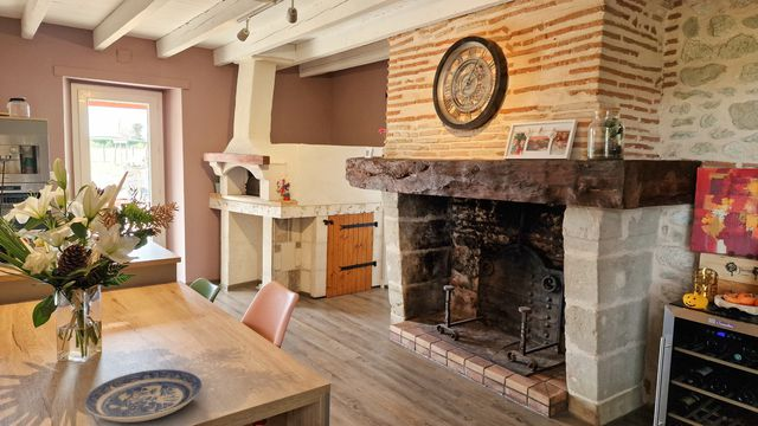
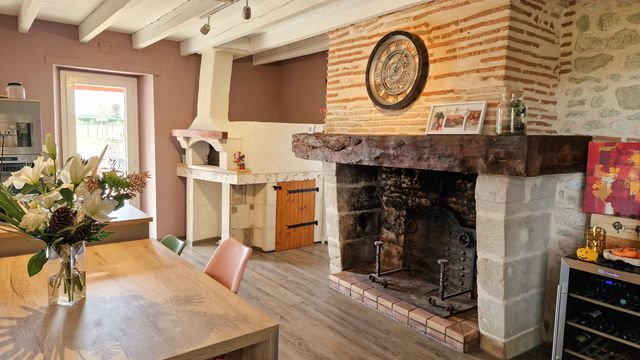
- plate (146, 398)
